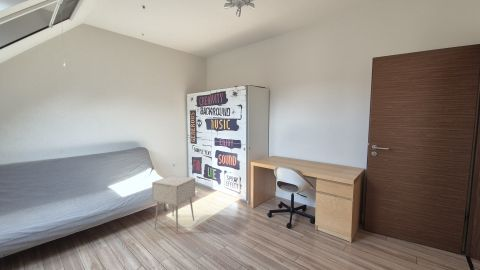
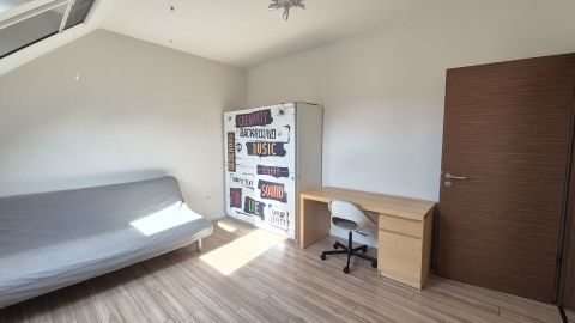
- nightstand (175, 201)
